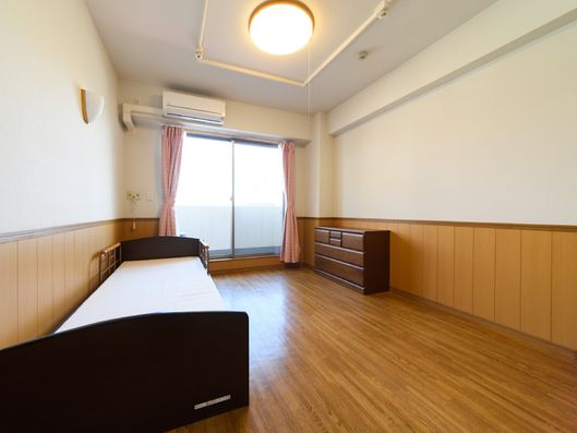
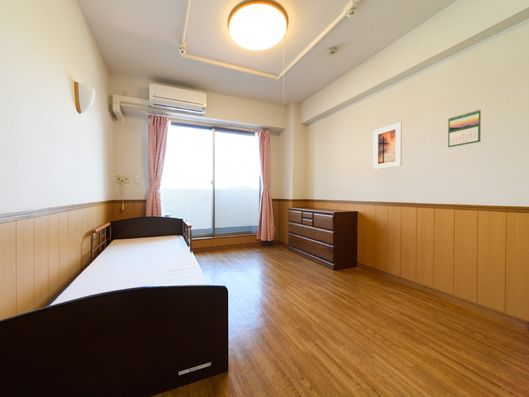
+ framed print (386, 147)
+ calendar (463, 129)
